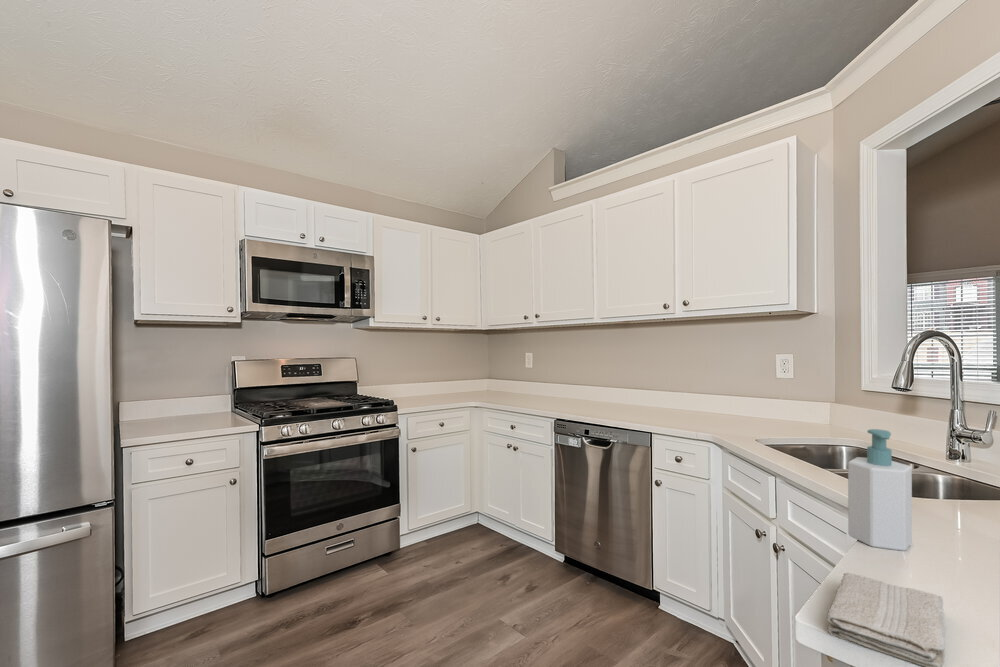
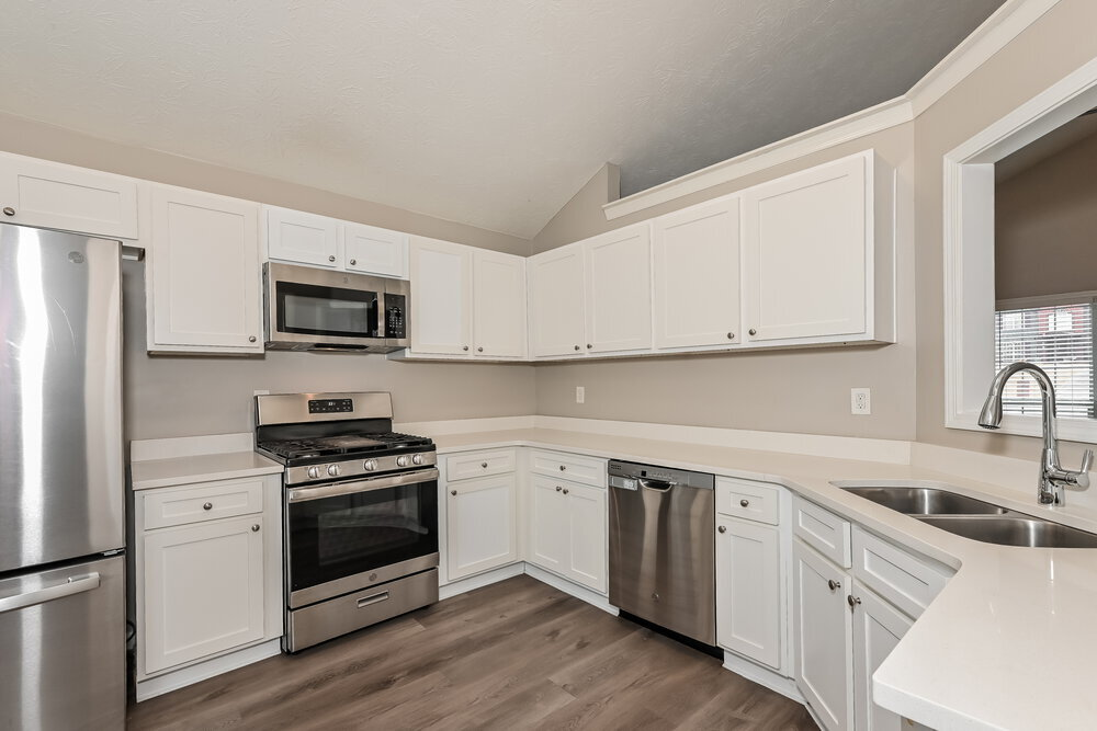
- washcloth (886, 612)
- soap bottle (879, 485)
